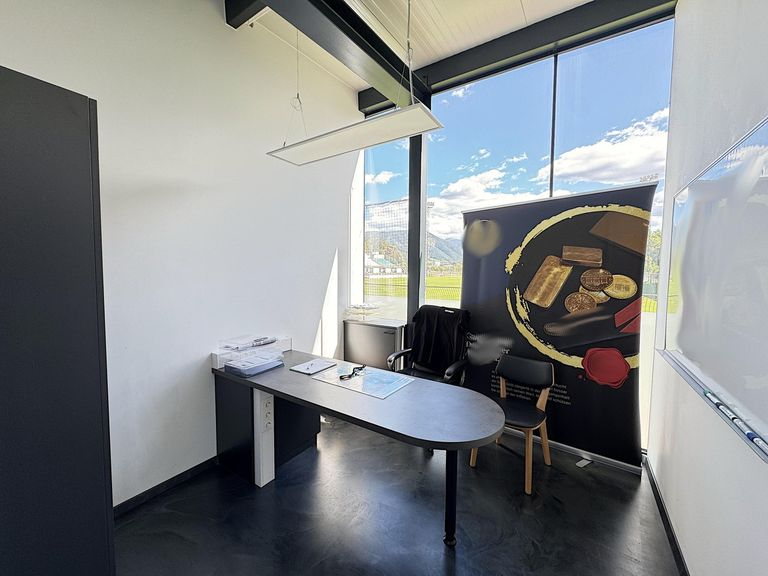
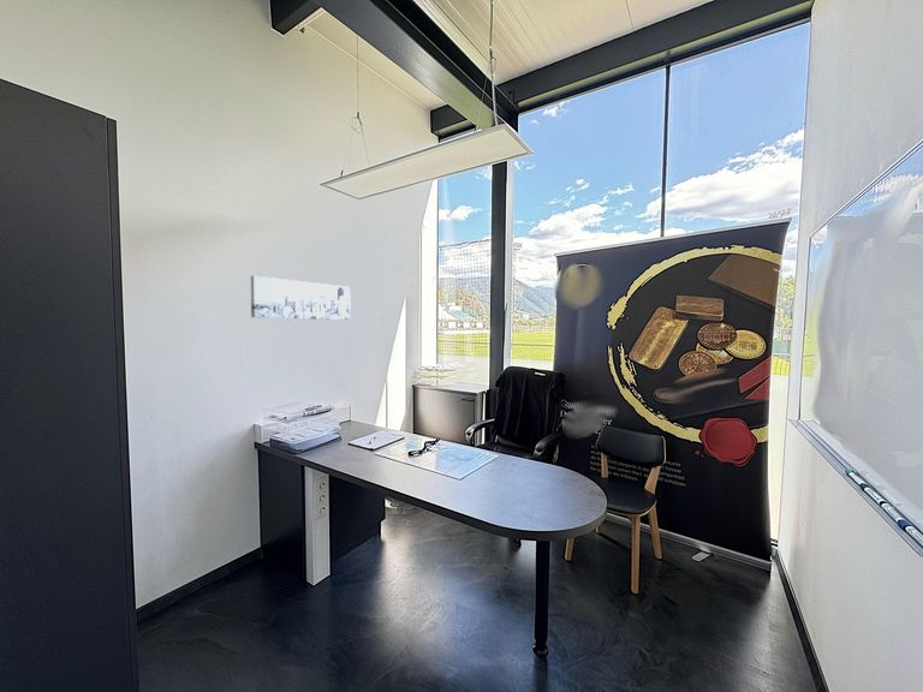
+ wall art (305, 300)
